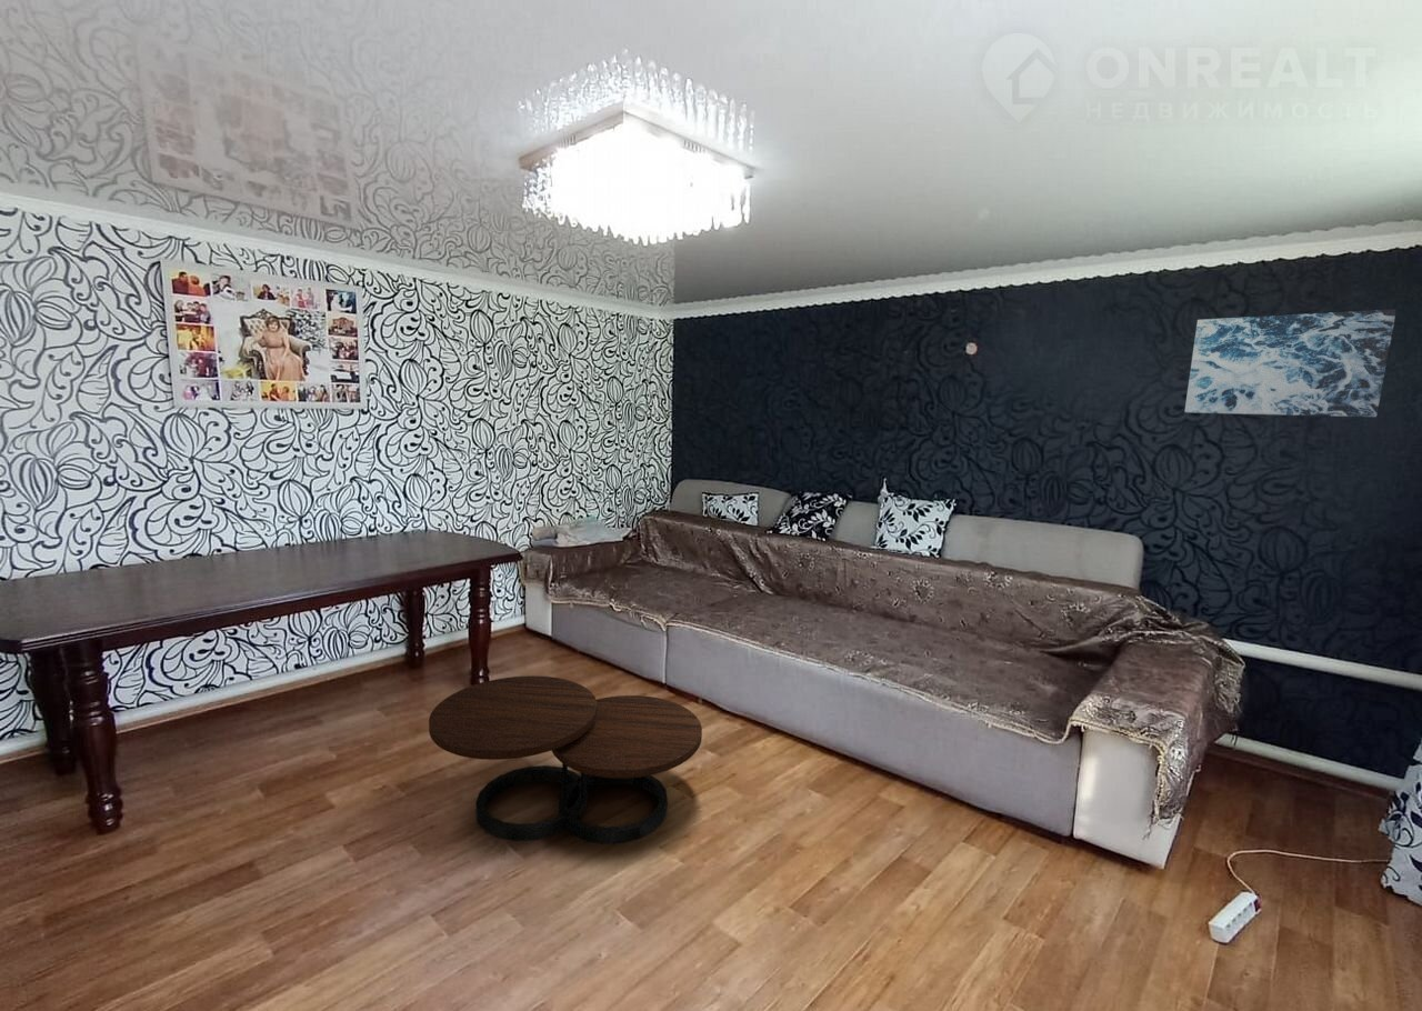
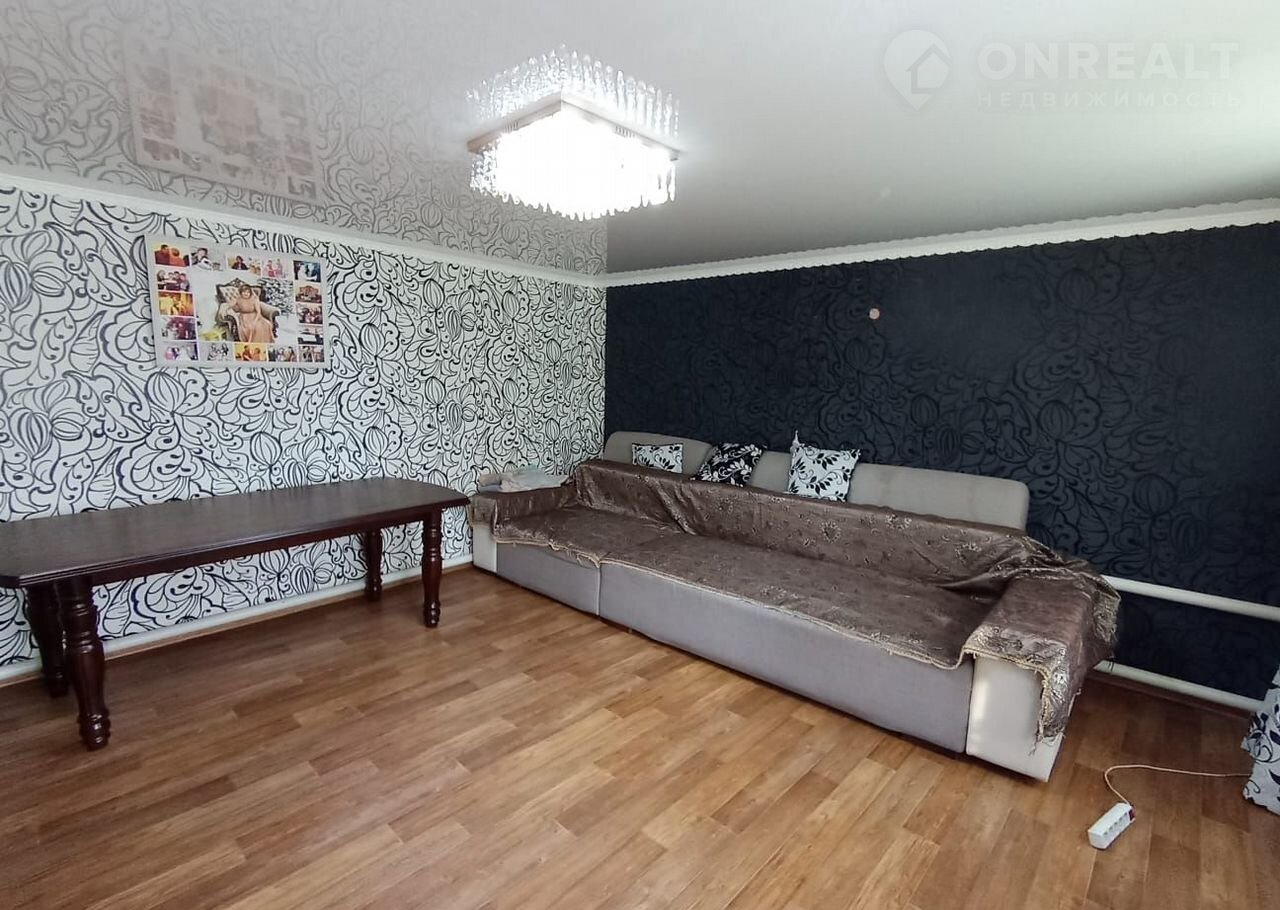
- wall art (1281, 366)
- coffee table (569, 759)
